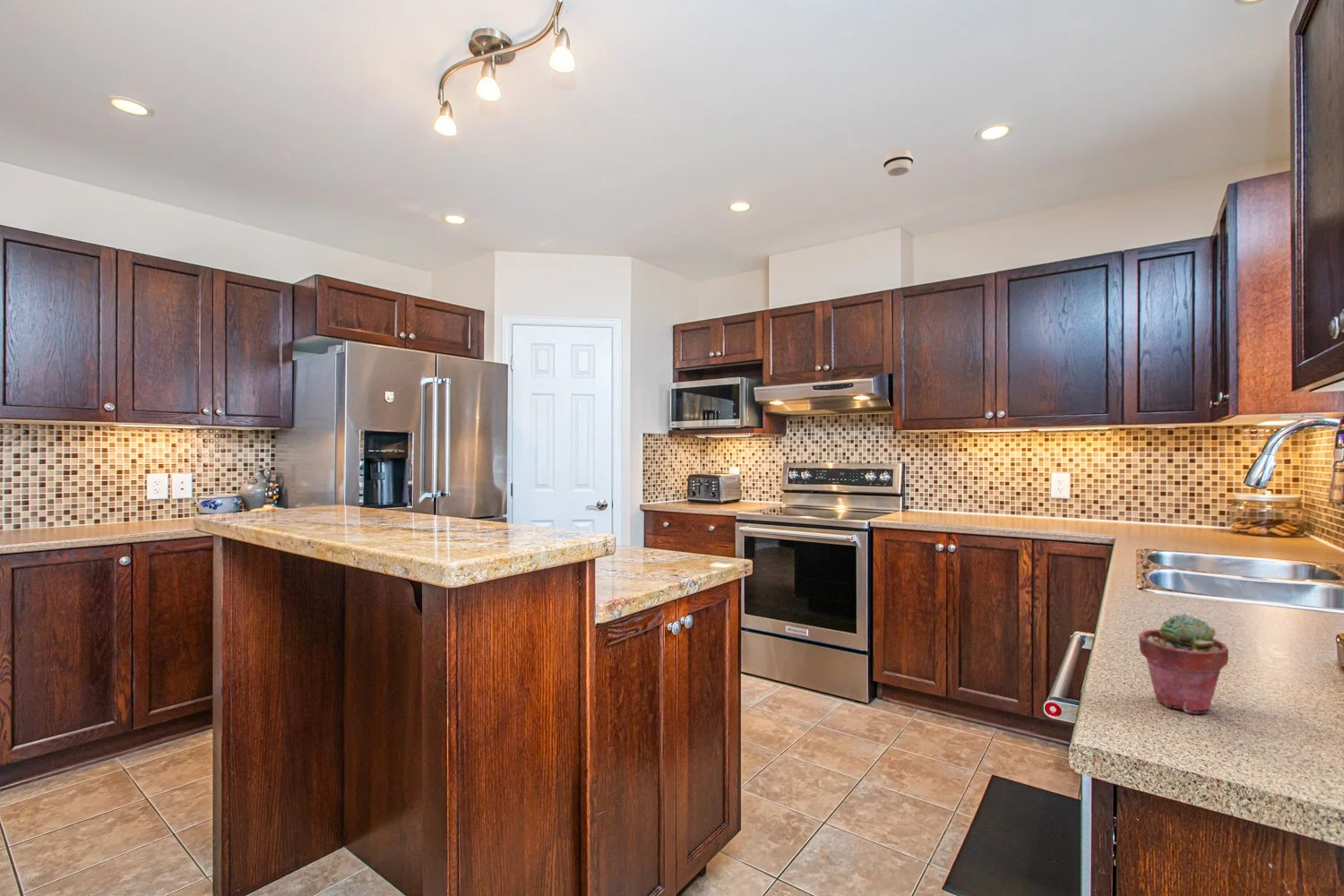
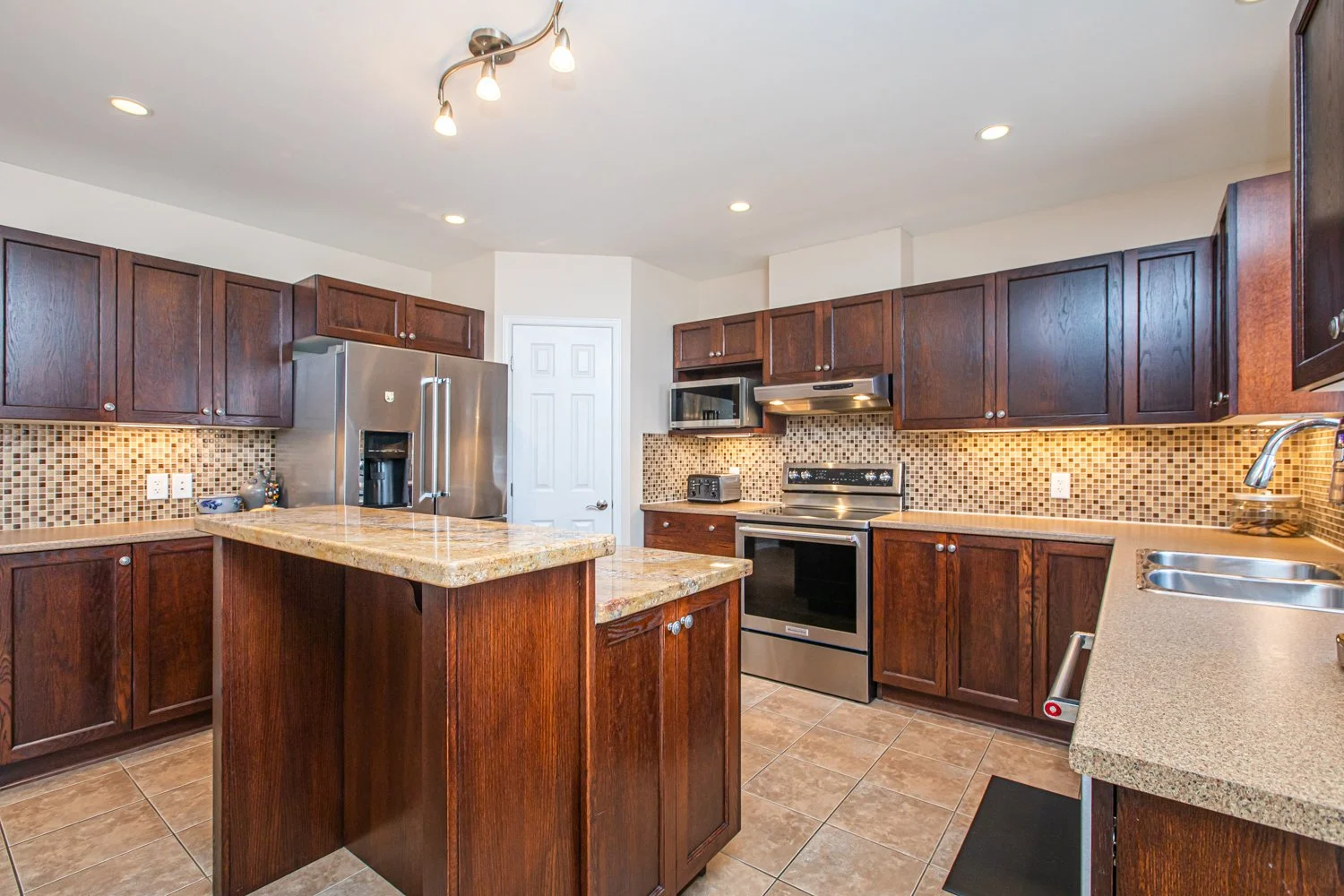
- potted succulent (1182, 658)
- smoke detector (898, 163)
